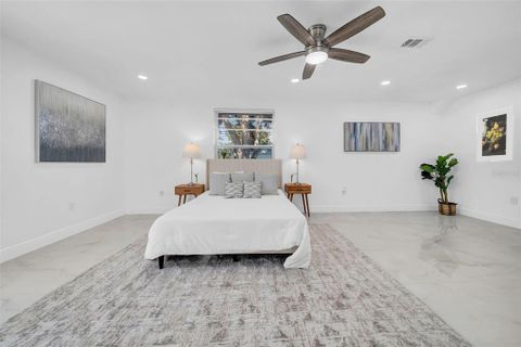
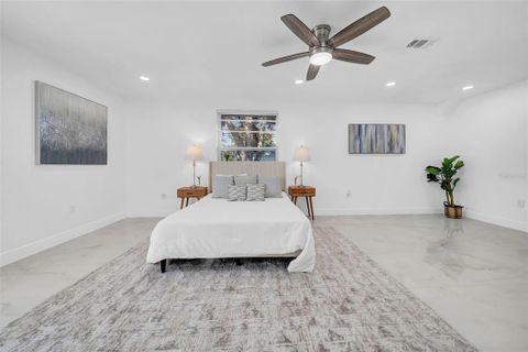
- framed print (494, 136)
